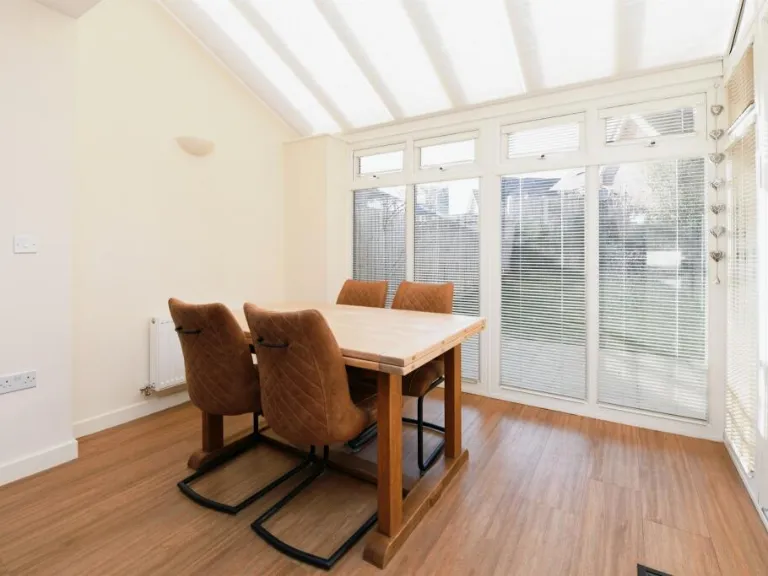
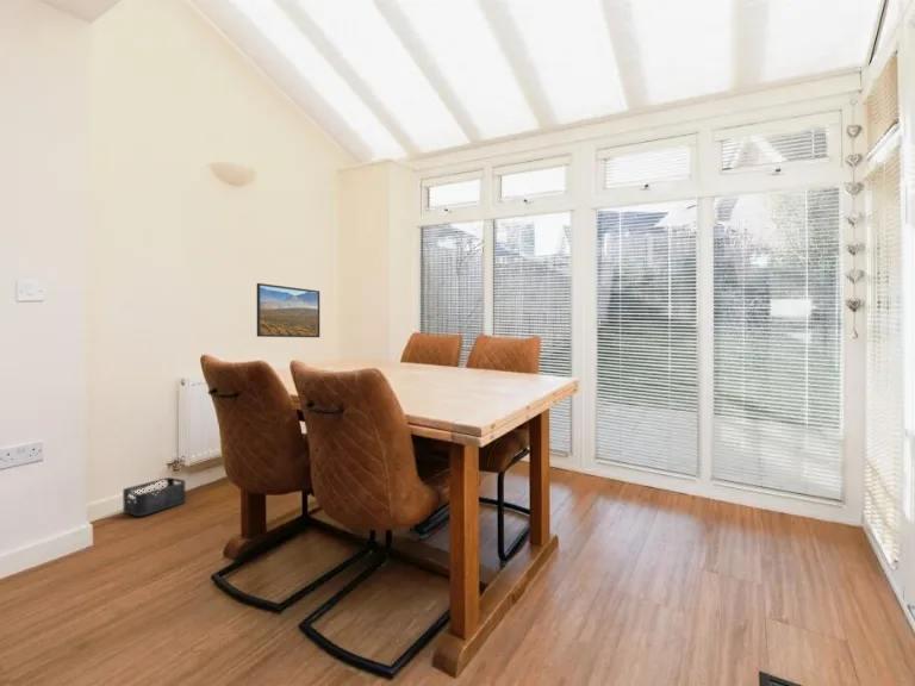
+ storage bin (155, 495)
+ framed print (290, 312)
